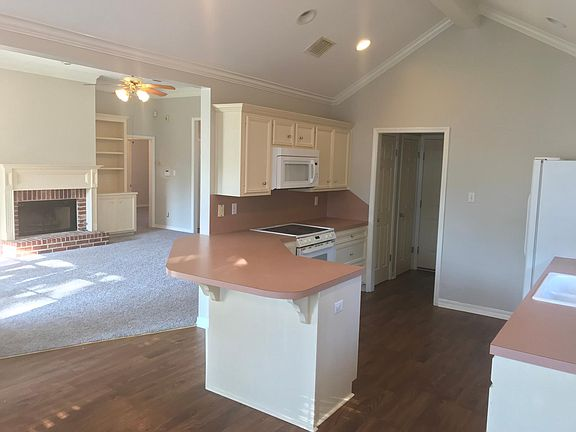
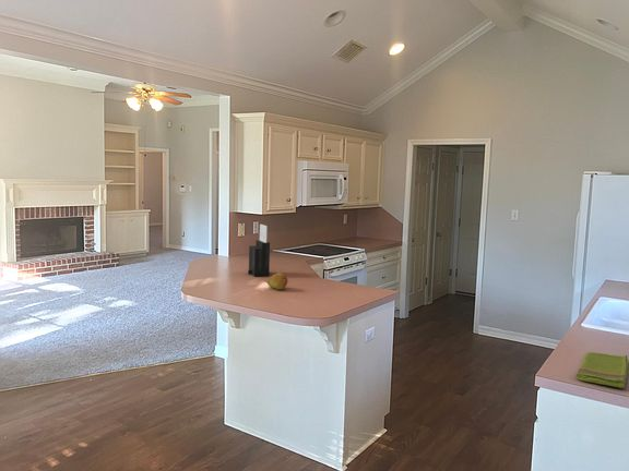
+ knife block (257, 250)
+ dish towel (603, 366)
+ fruit (277, 280)
